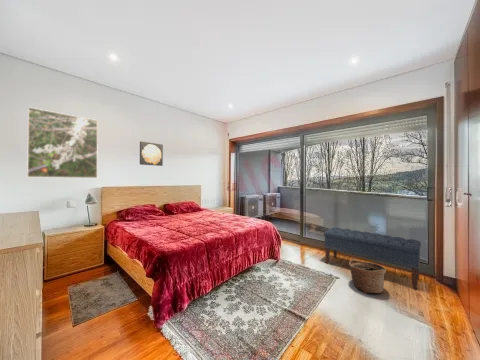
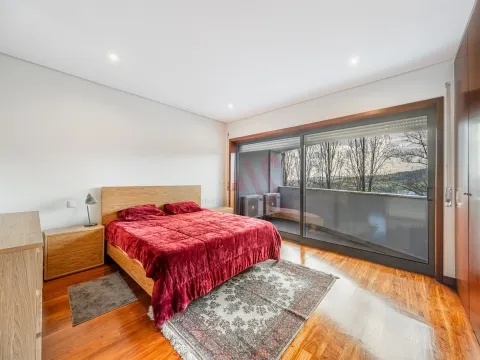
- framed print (65, 146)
- basket (366, 275)
- bench (368, 252)
- wall art (151, 154)
